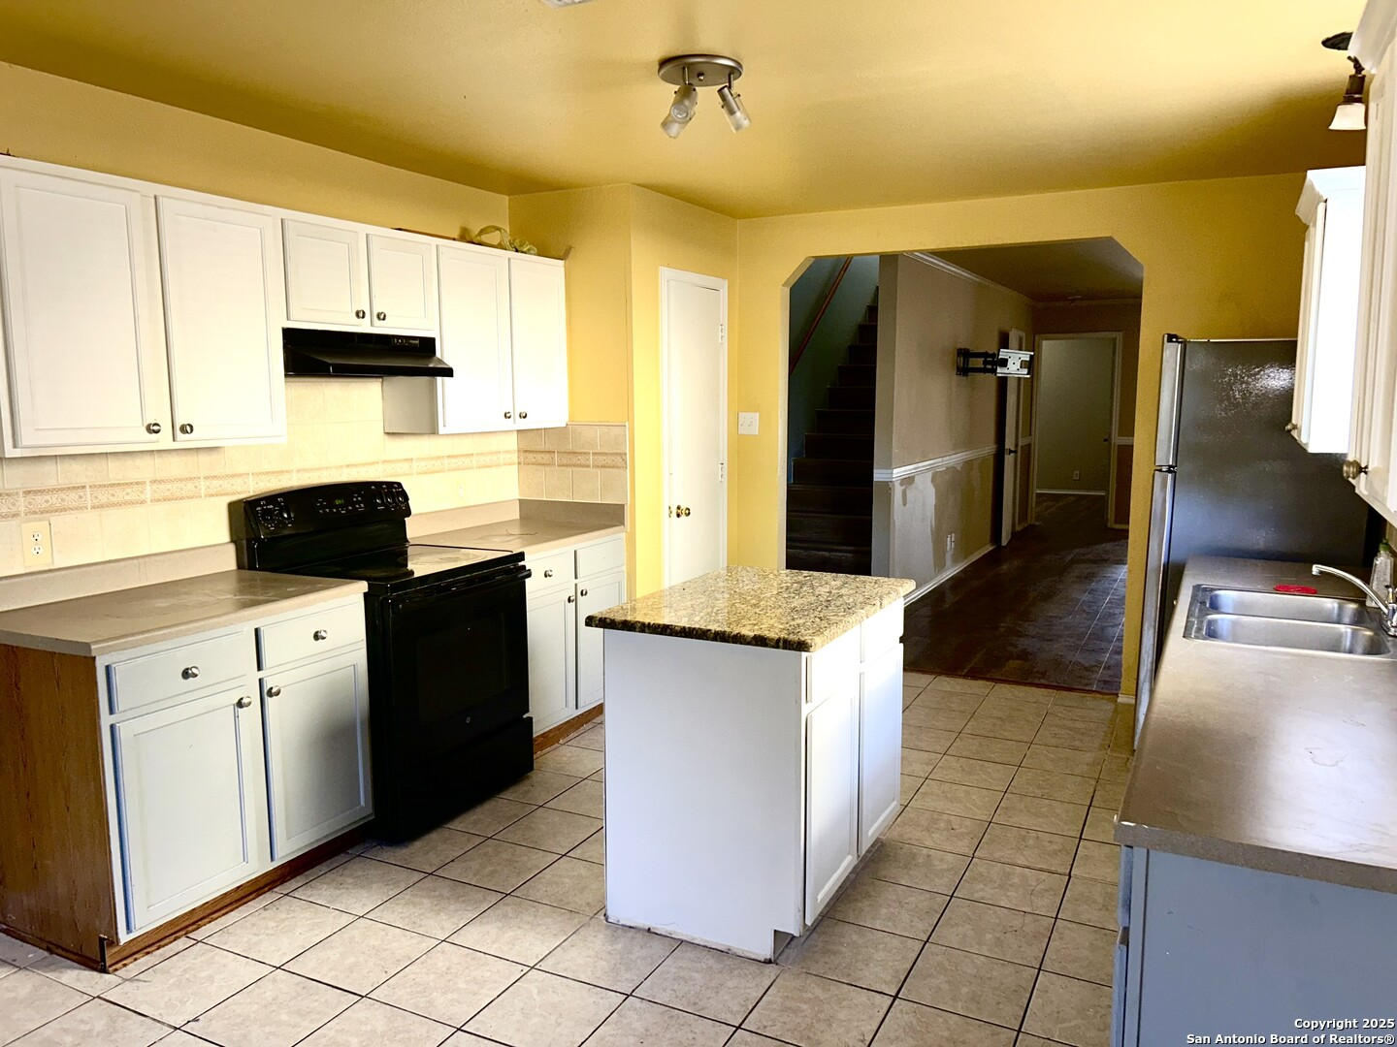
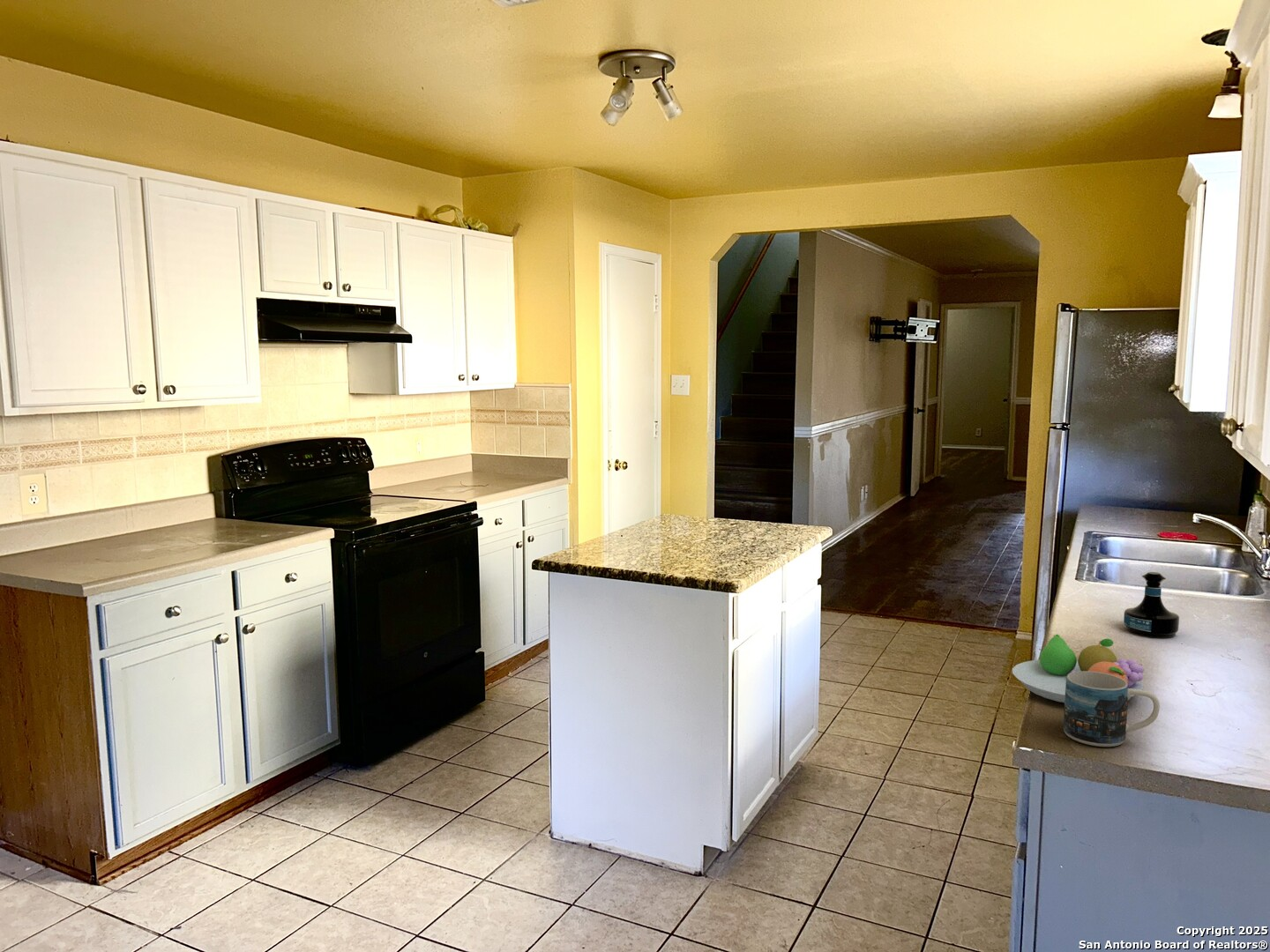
+ tequila bottle (1152, 602)
+ mug (1110, 710)
+ fruit bowl (1076, 665)
